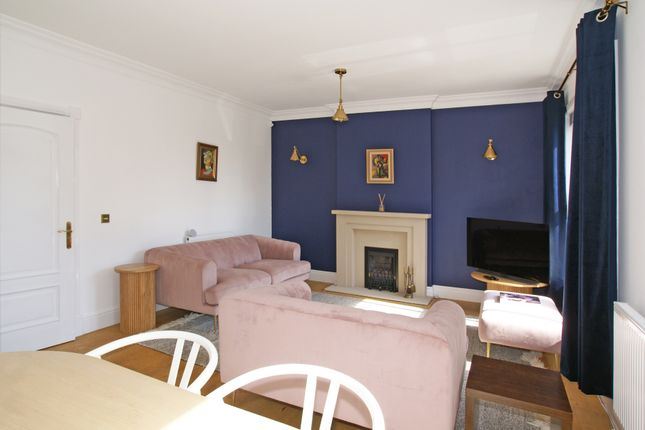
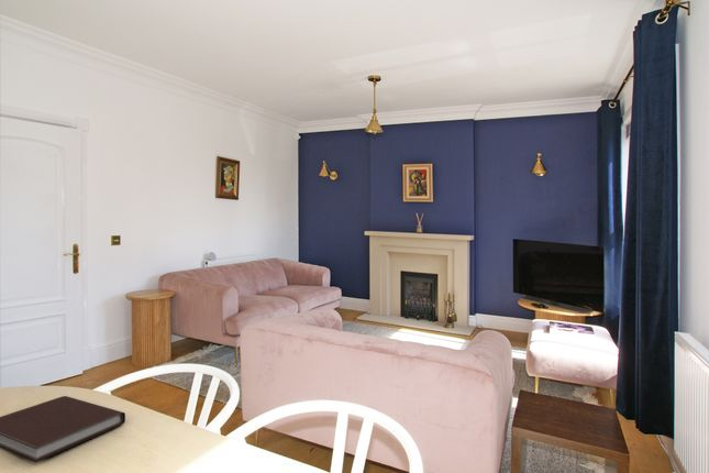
+ notebook (53, 424)
